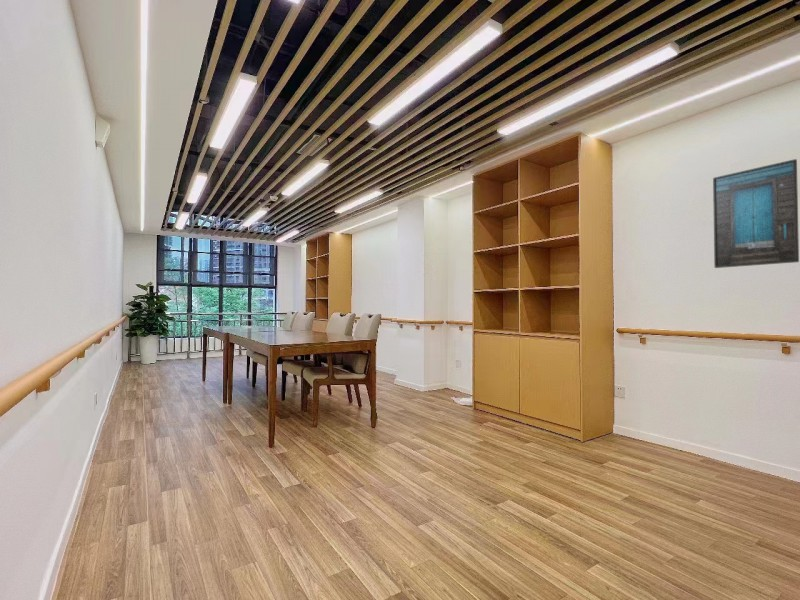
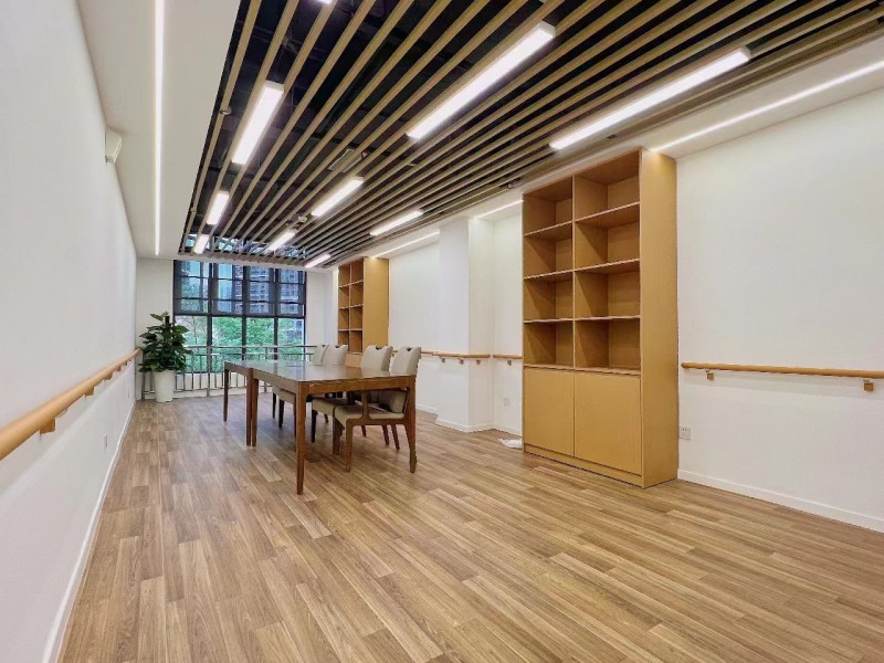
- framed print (753, 217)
